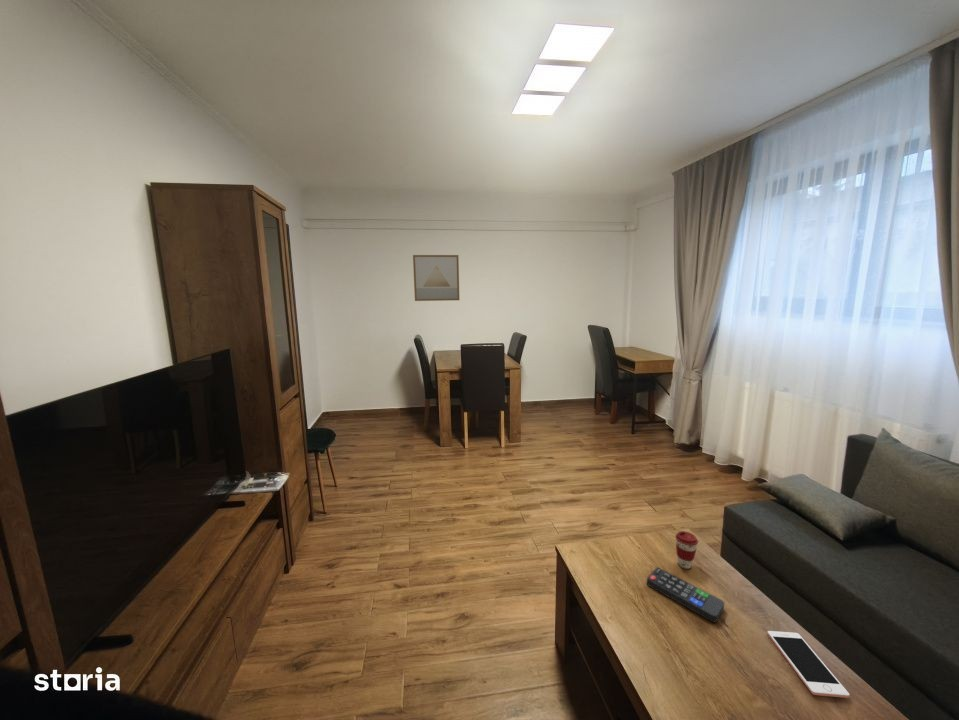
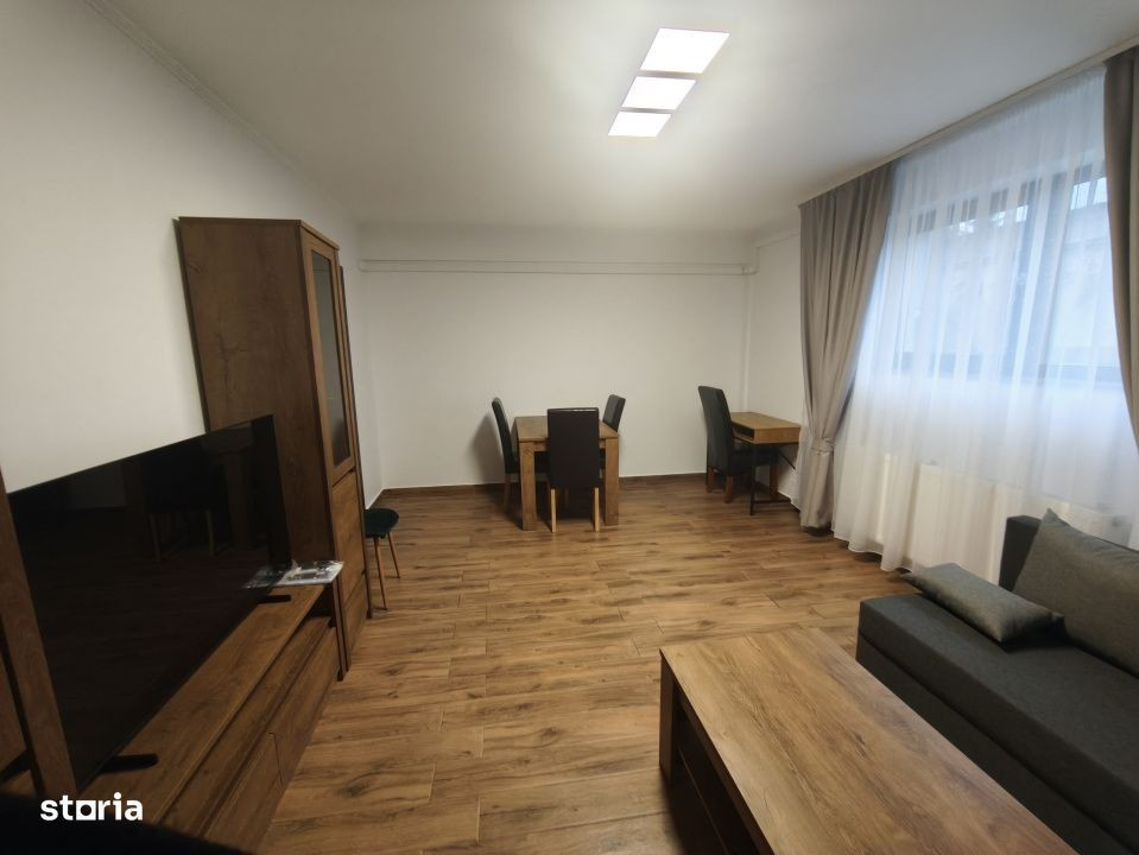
- coffee cup (685, 550)
- remote control (683, 592)
- wall art (436, 278)
- cell phone (804, 661)
